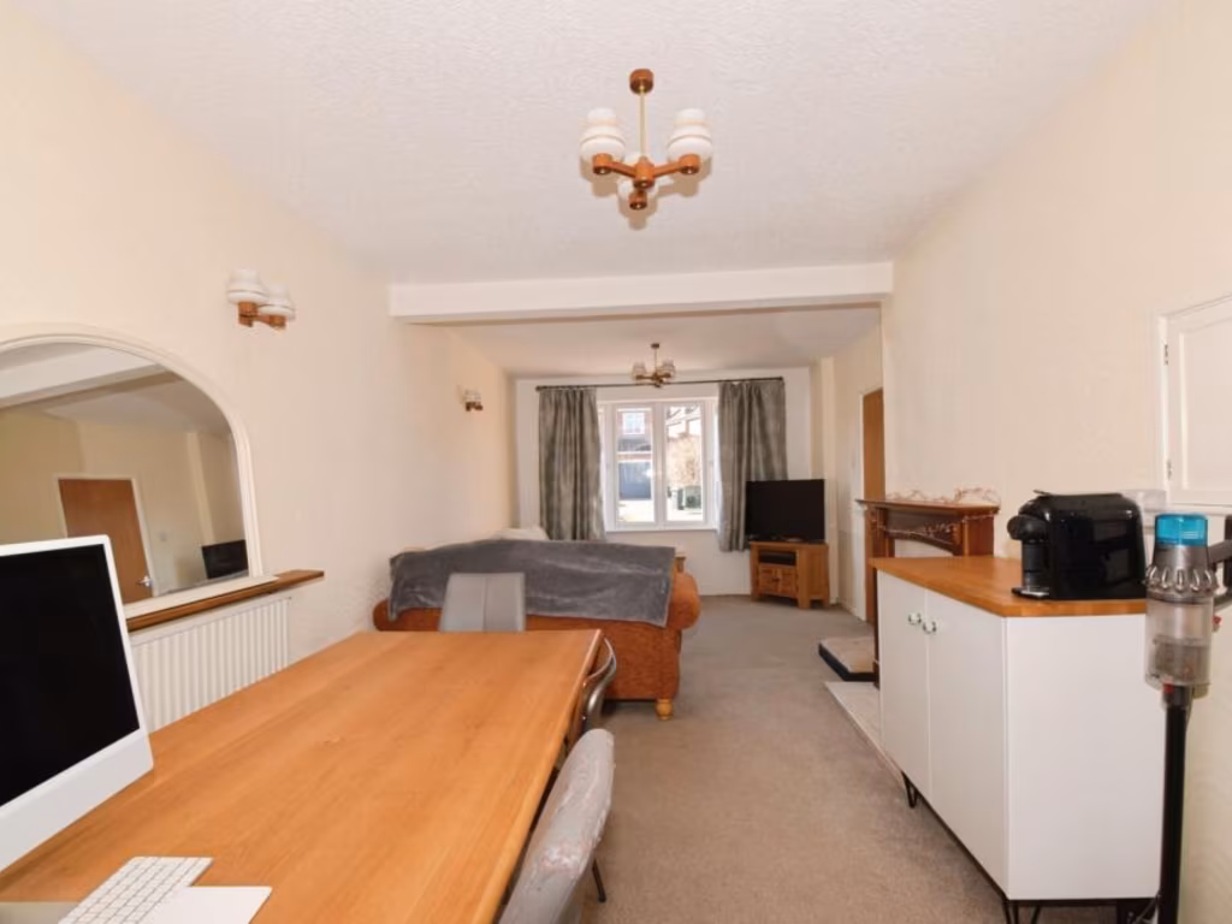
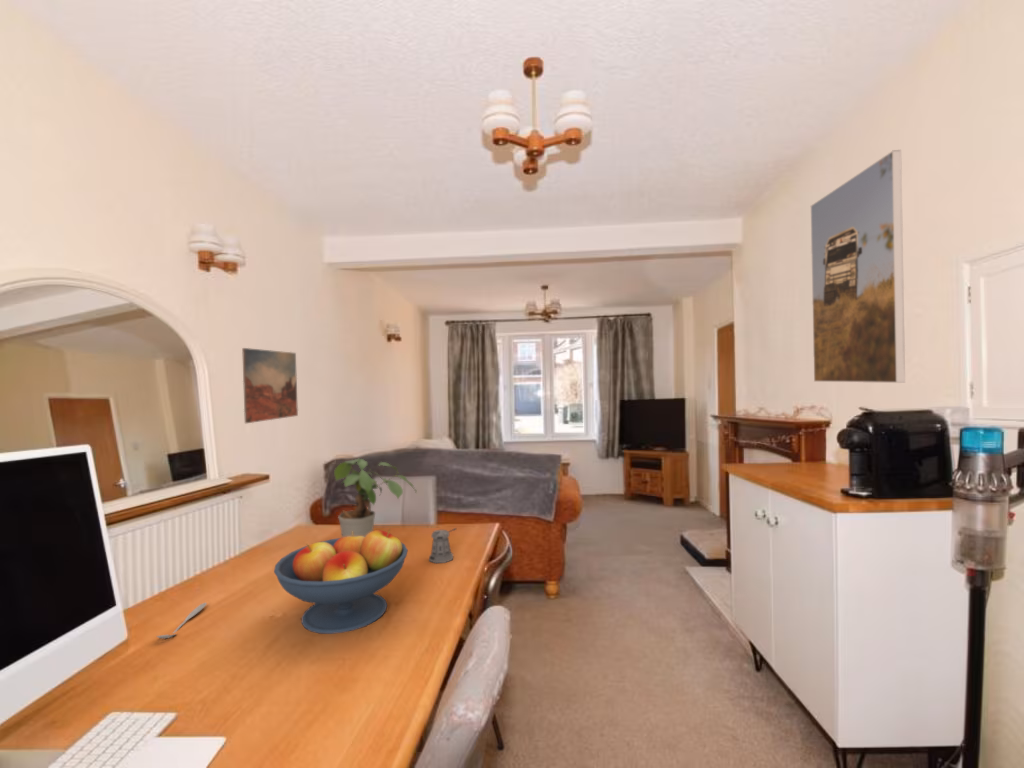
+ wall art (272, 385)
+ spoon (185, 619)
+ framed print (851, 282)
+ fruit bowl (344, 574)
+ potted plant (368, 500)
+ pepper shaker (443, 543)
